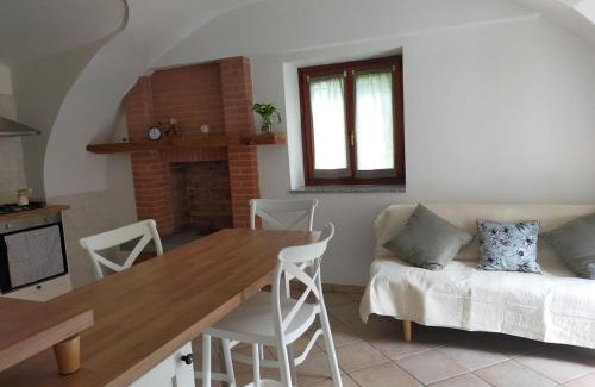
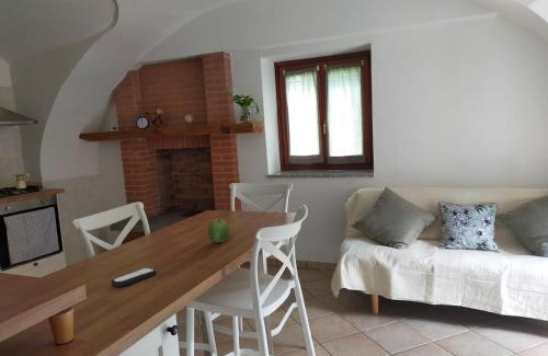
+ fruit (218, 230)
+ remote control (134, 276)
